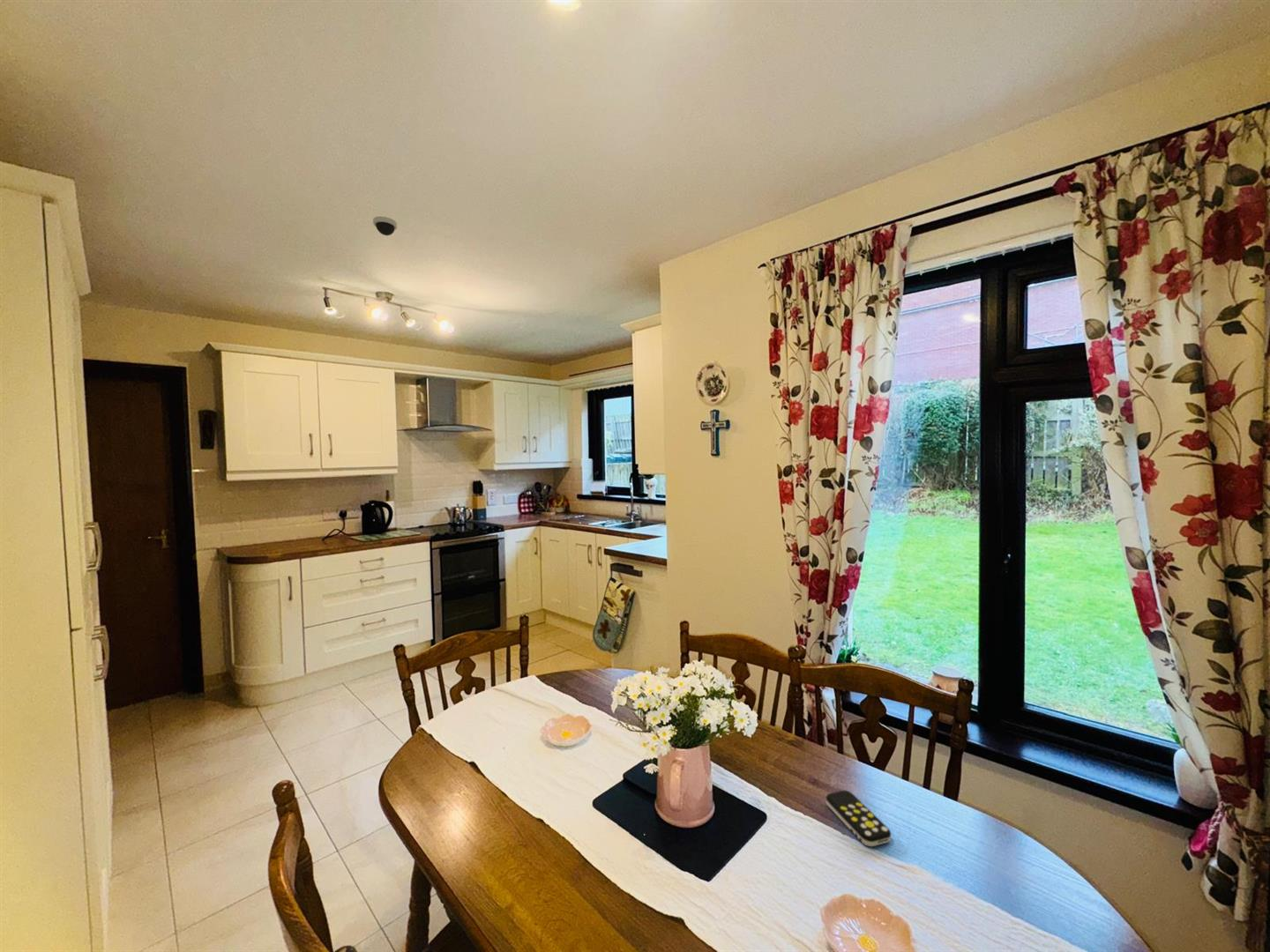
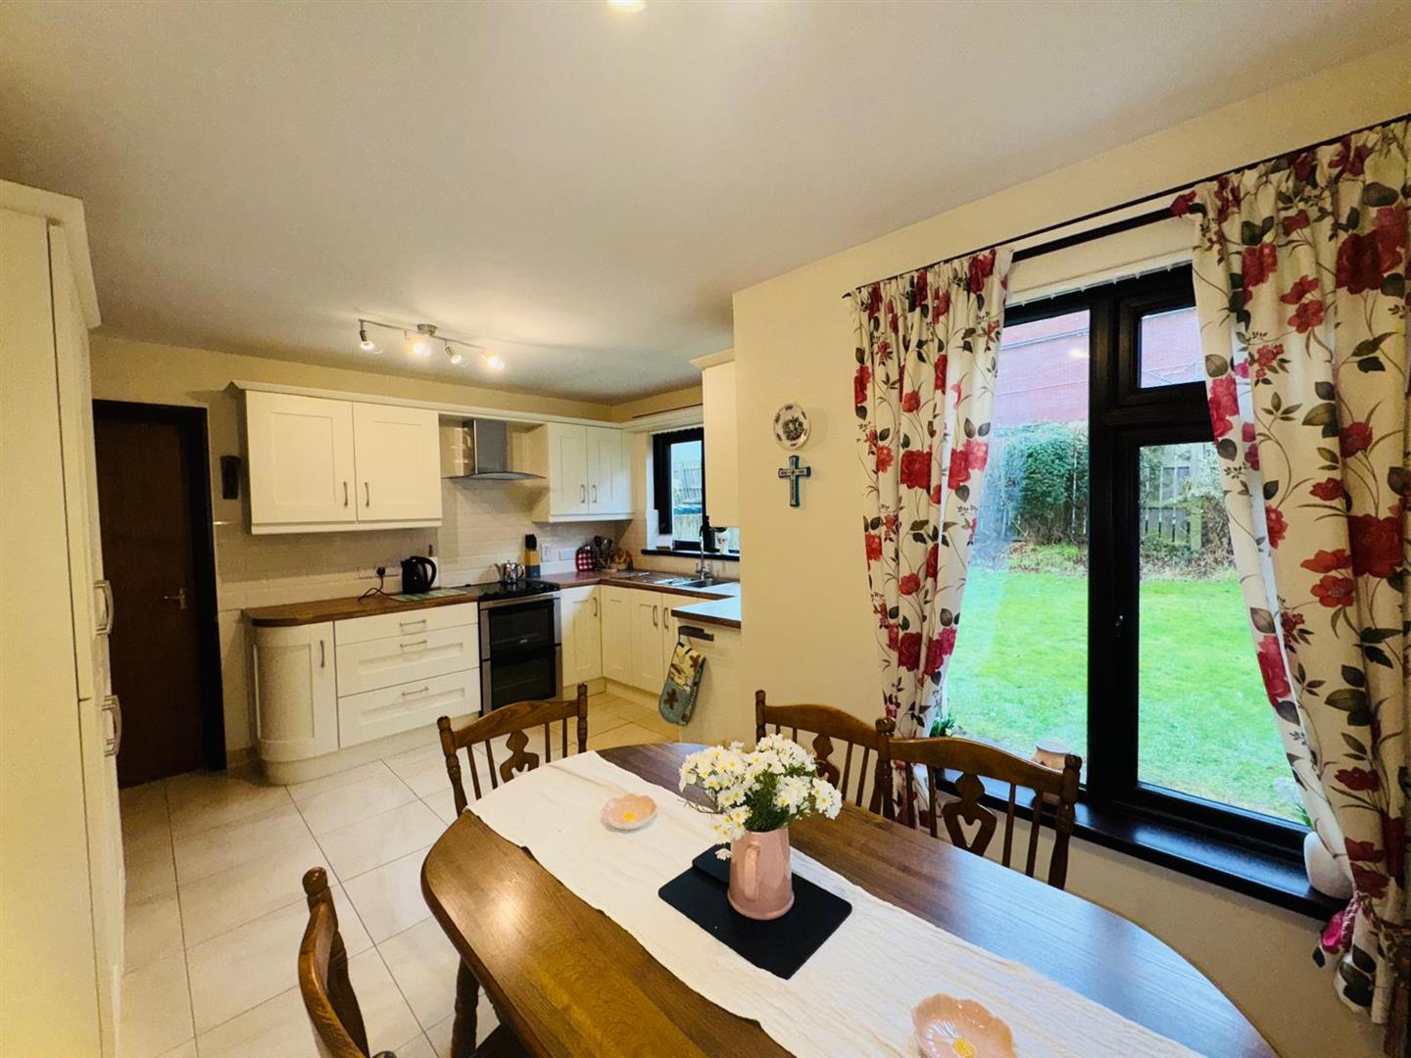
- remote control (856, 815)
- dome security camera (385, 227)
